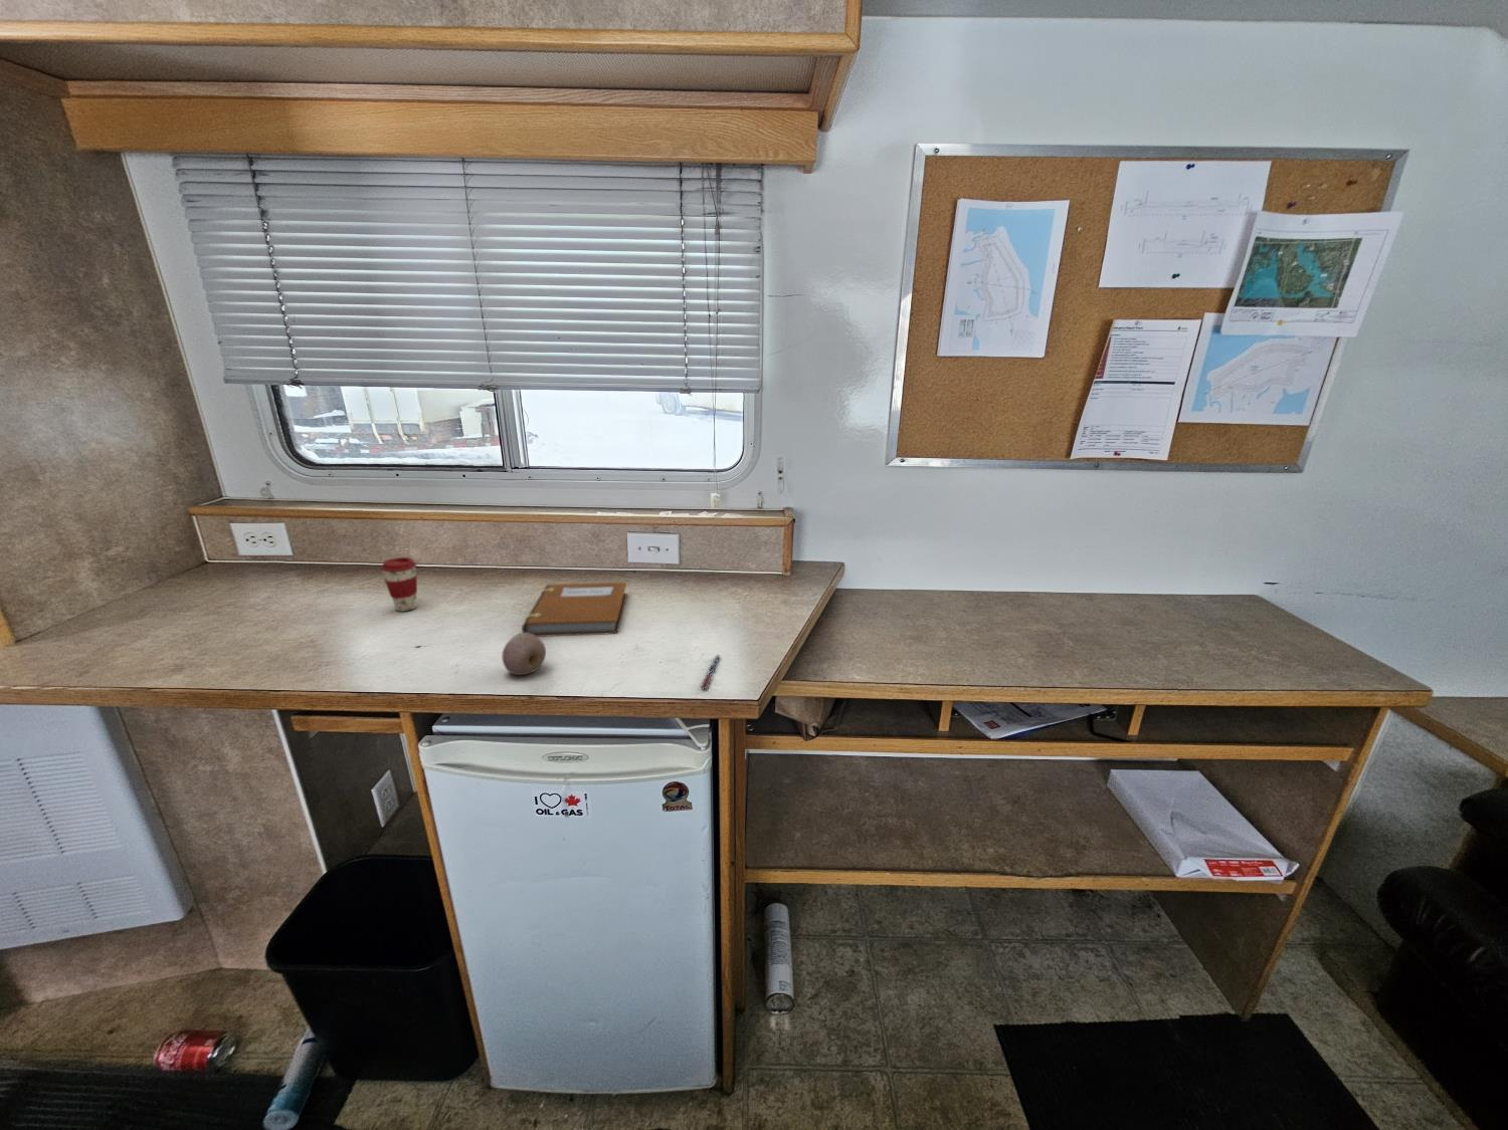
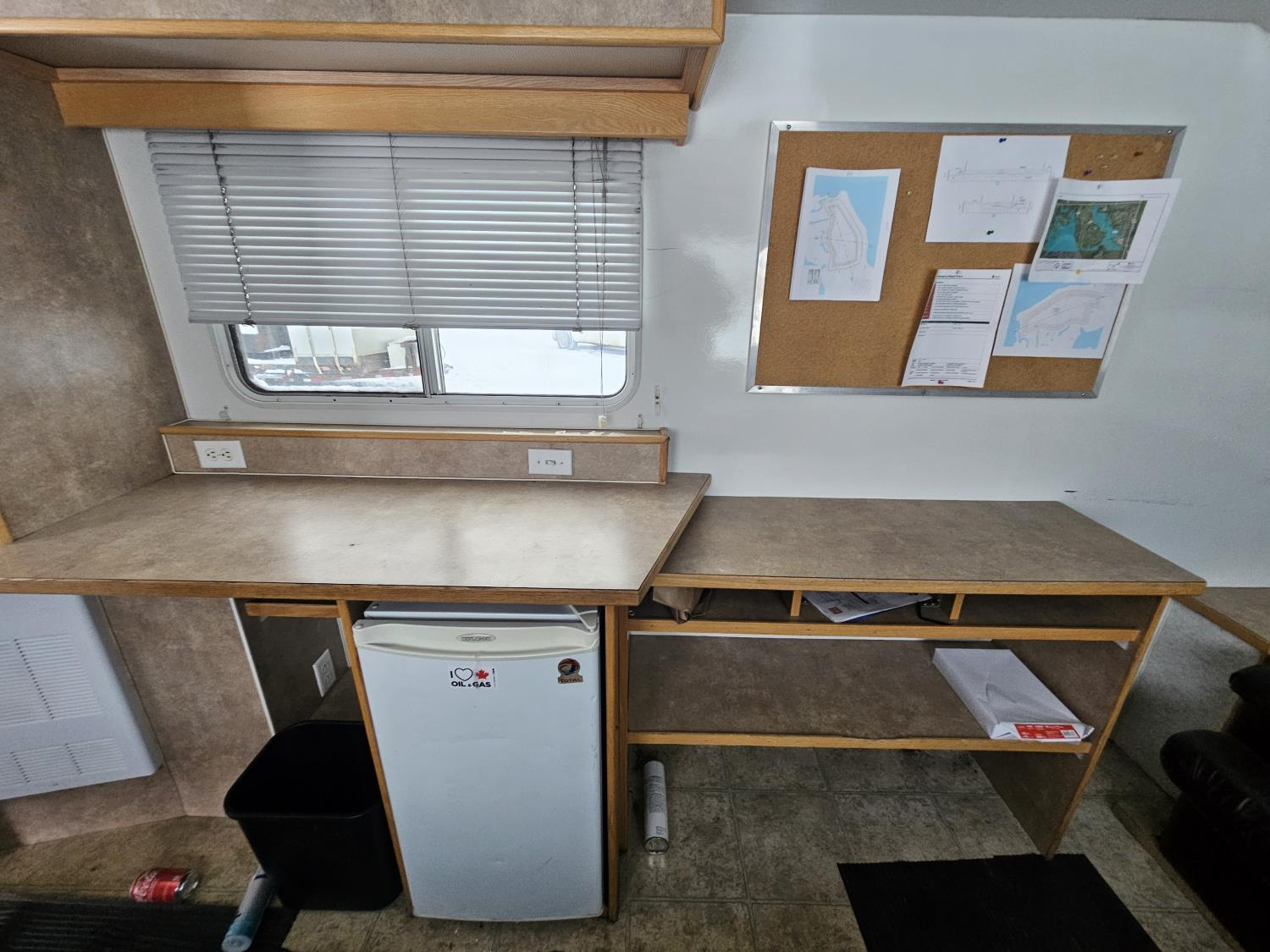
- fruit (524, 653)
- coffee cup (403, 585)
- pen (711, 669)
- notebook (578, 607)
